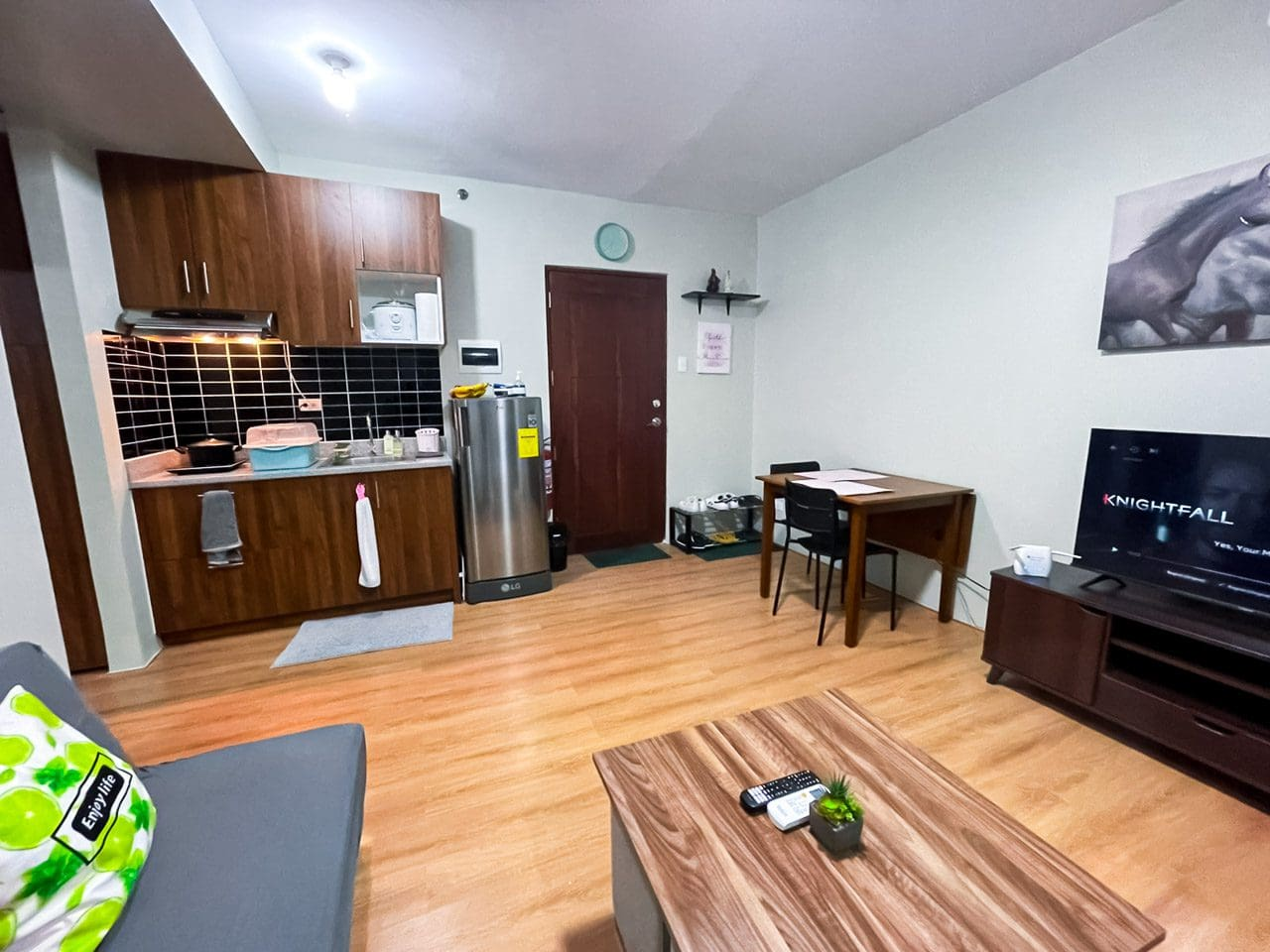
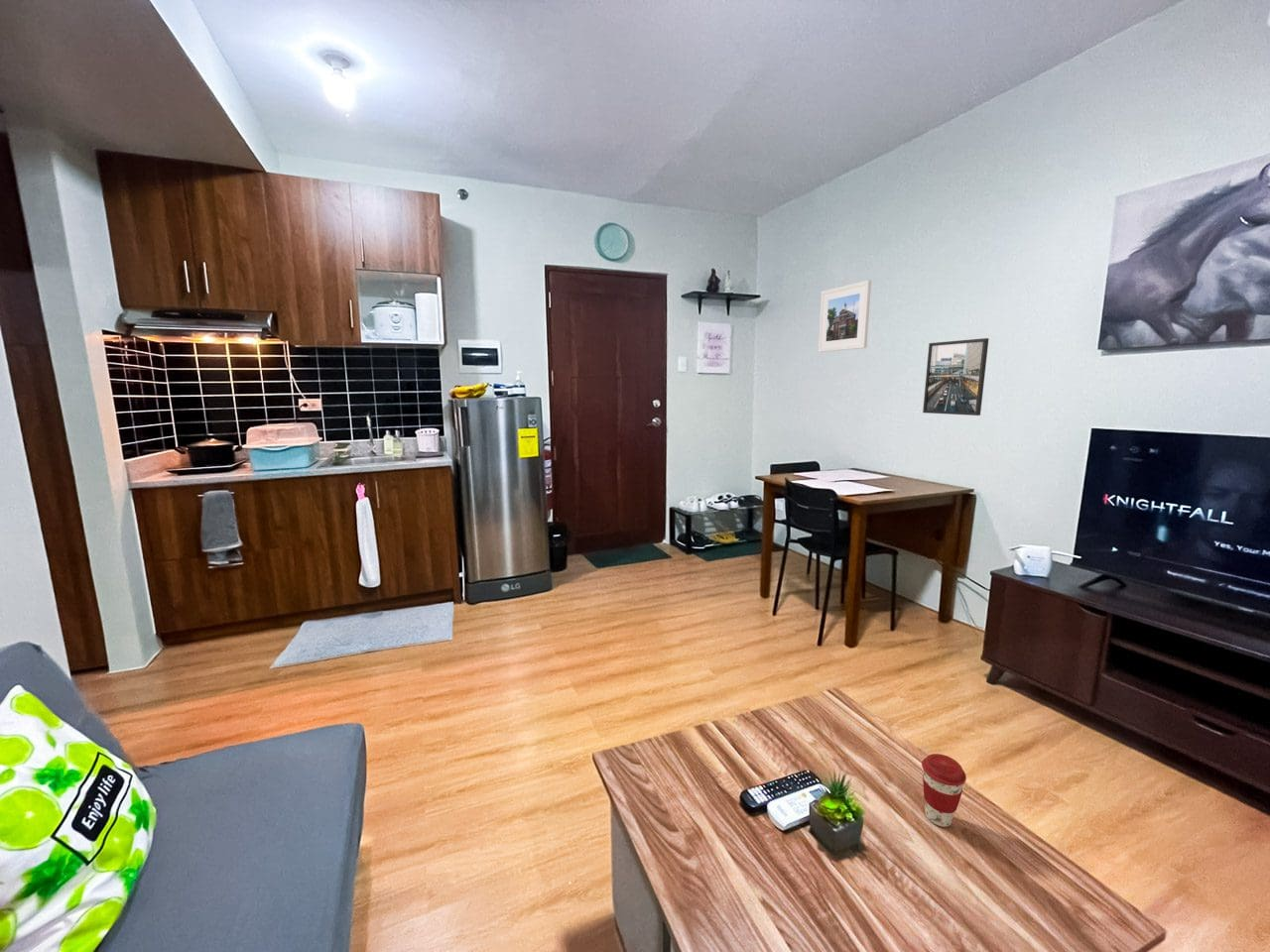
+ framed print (953, 378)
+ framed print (842, 318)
+ coffee cup (941, 790)
